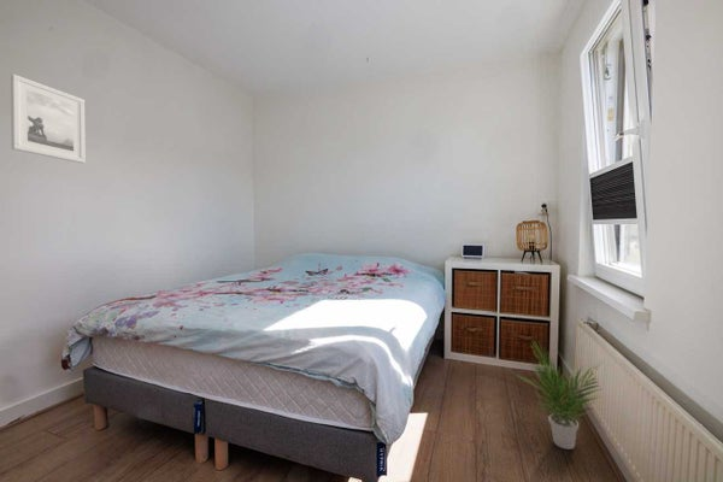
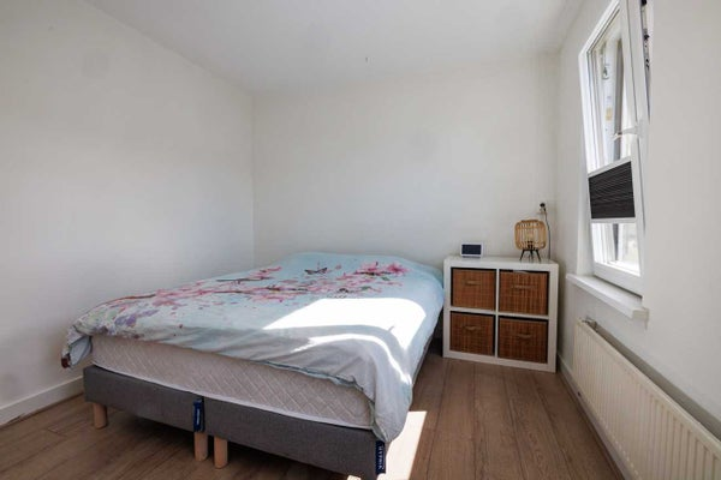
- potted plant (560, 395)
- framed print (51, 122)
